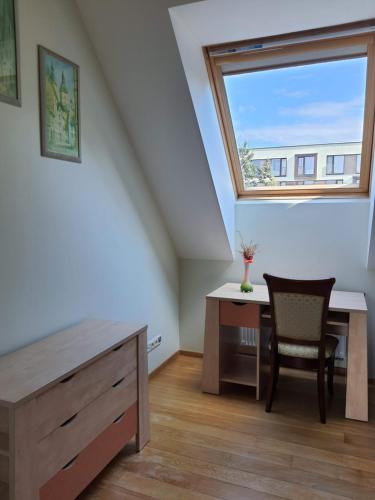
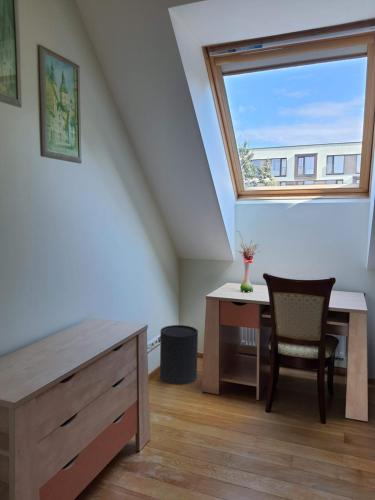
+ trash can (178, 353)
